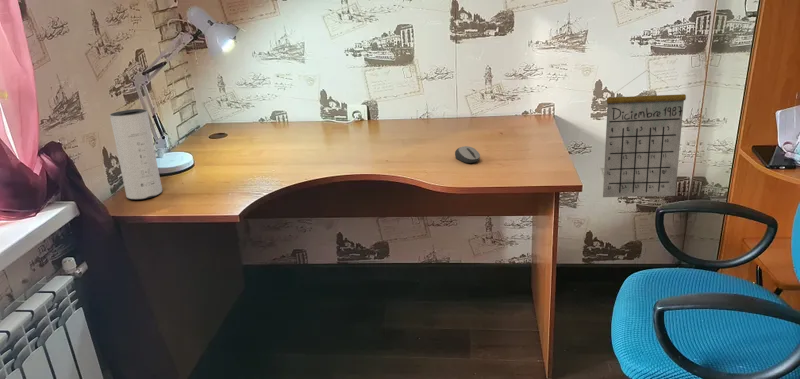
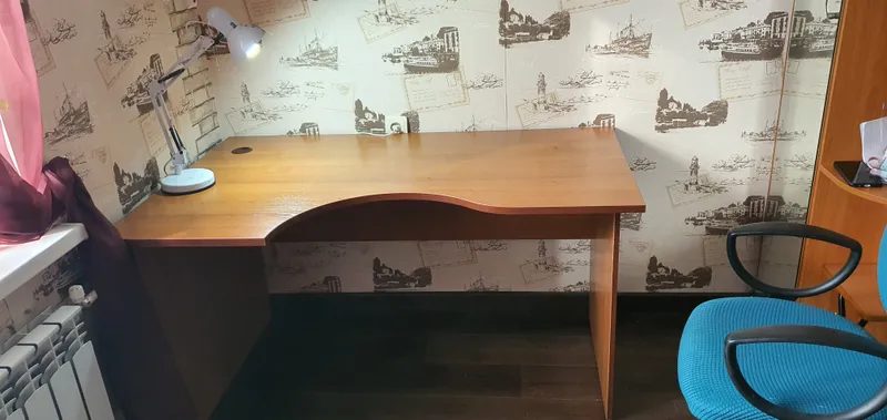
- calendar (643, 135)
- computer mouse (467, 153)
- speaker (136, 153)
